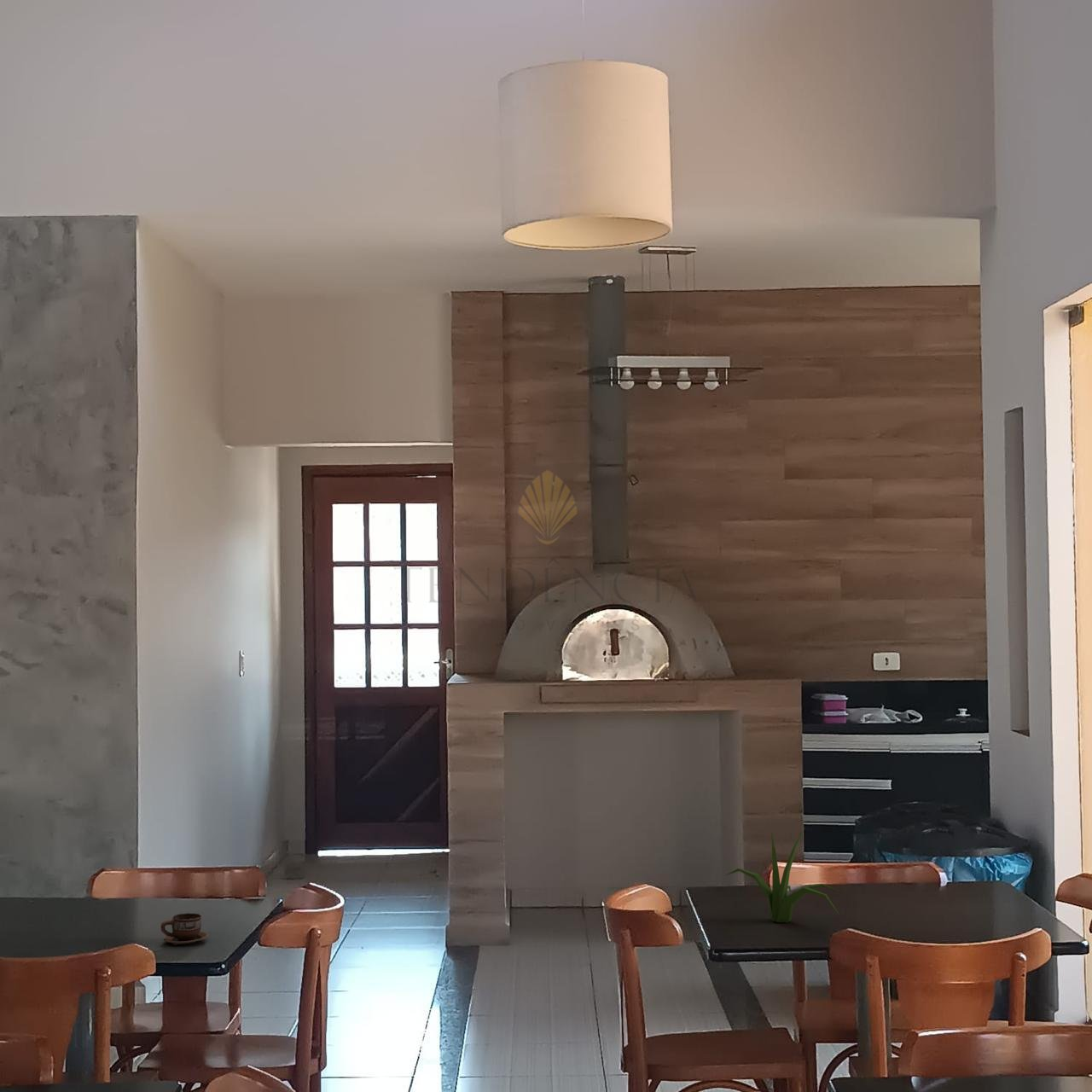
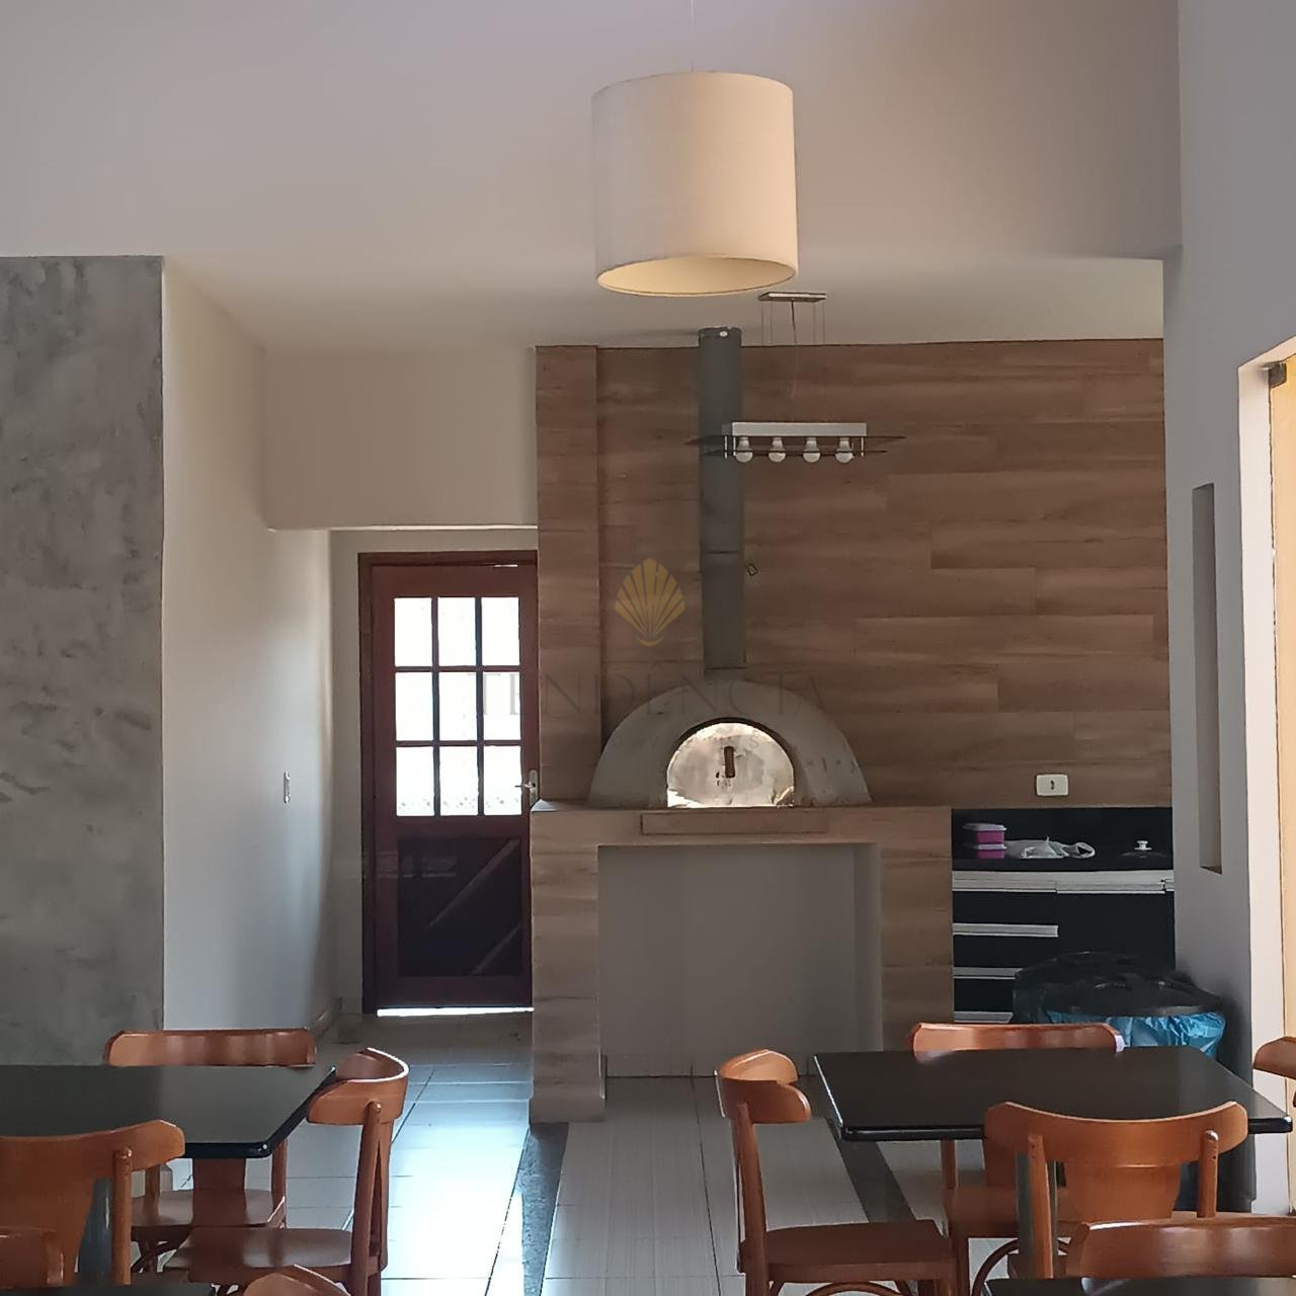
- cup (184, 928)
- plant (790, 869)
